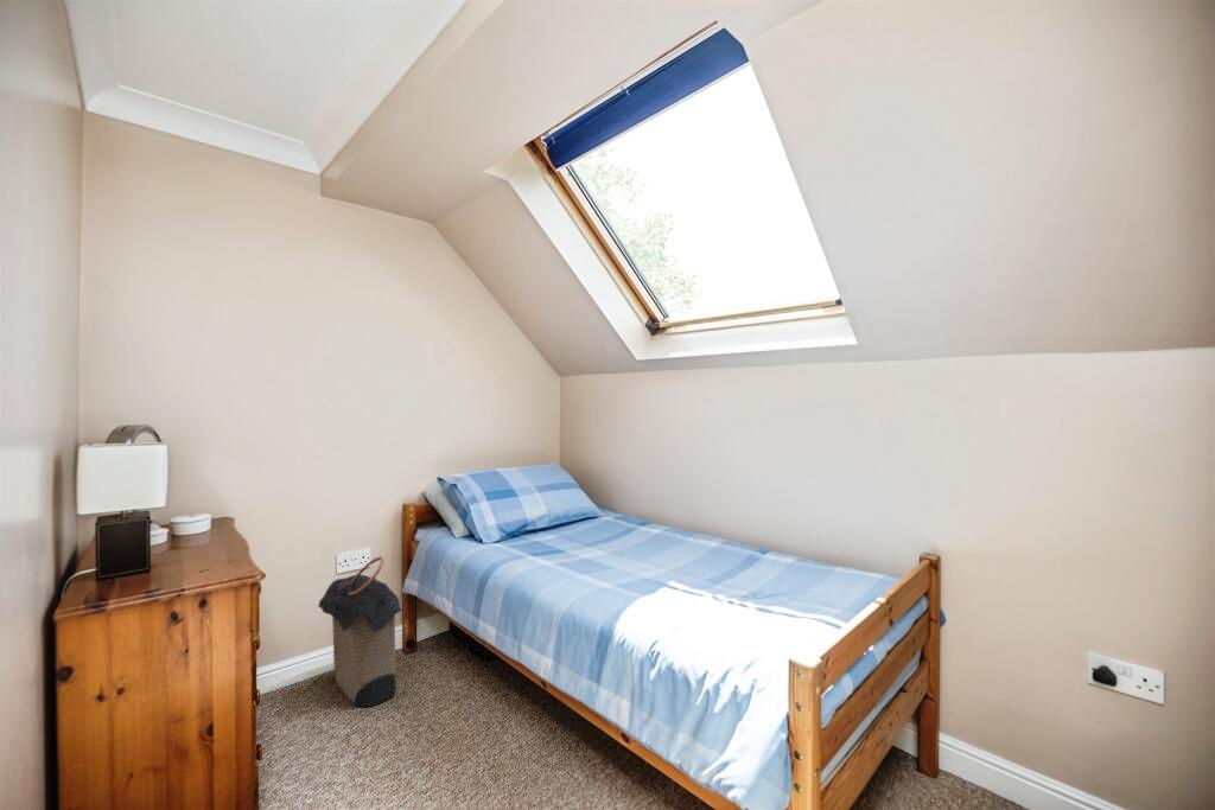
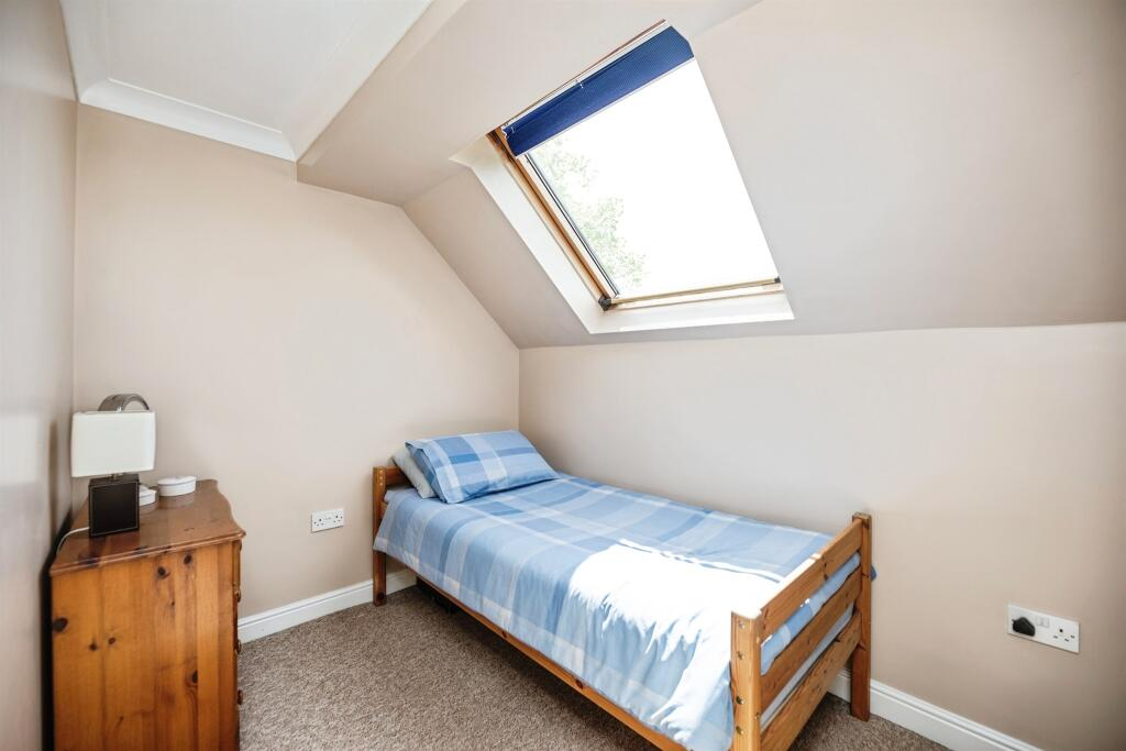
- laundry hamper (360, 620)
